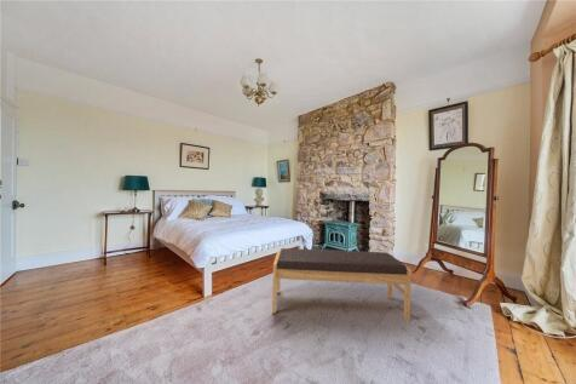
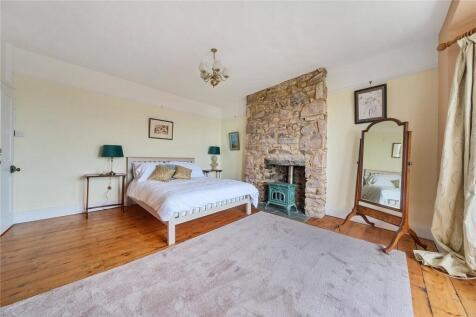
- bench (336, 280)
